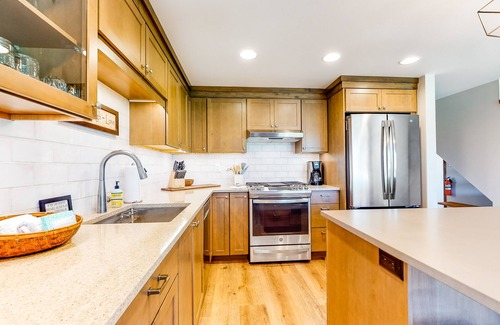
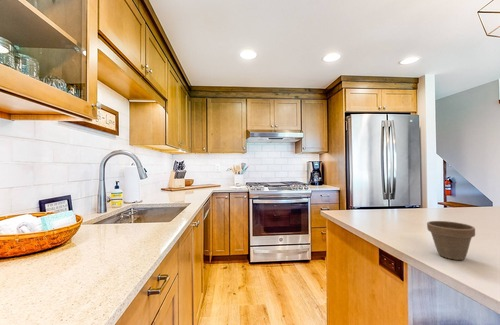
+ flower pot (450, 240)
